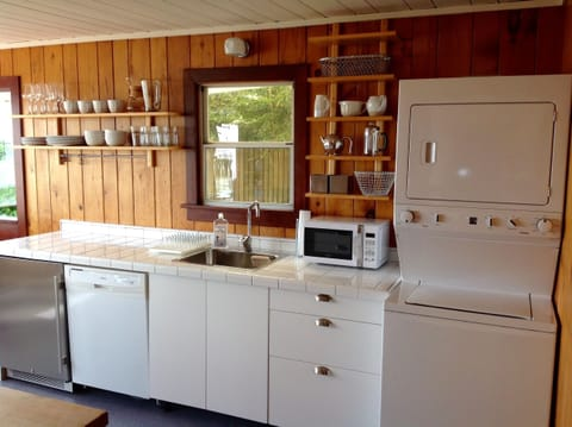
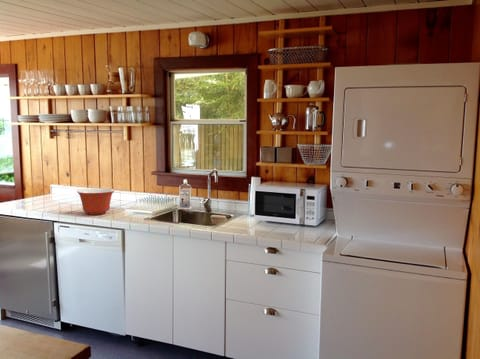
+ mixing bowl (96, 201)
